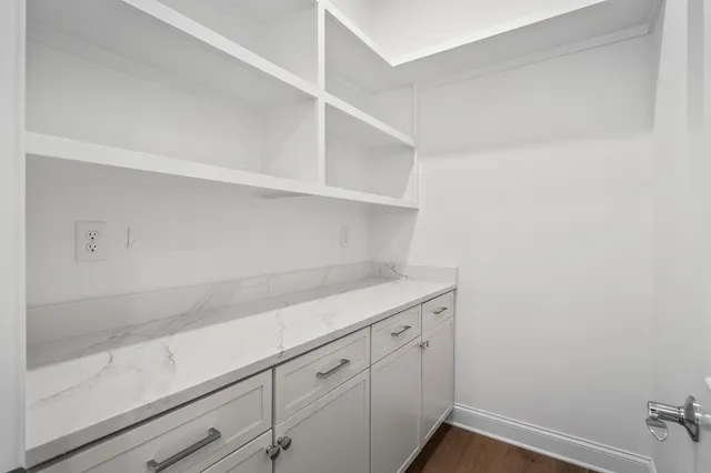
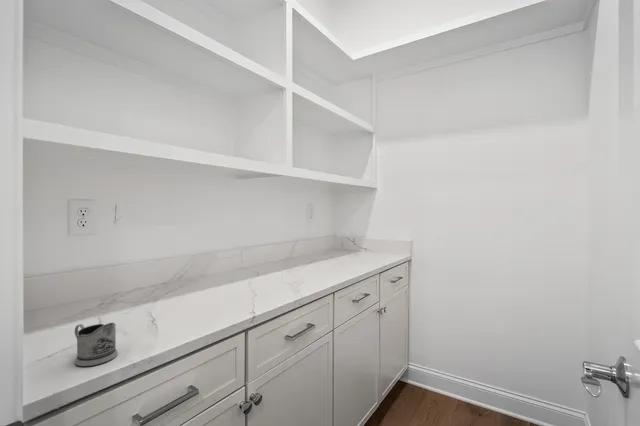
+ tea glass holder (92, 338)
